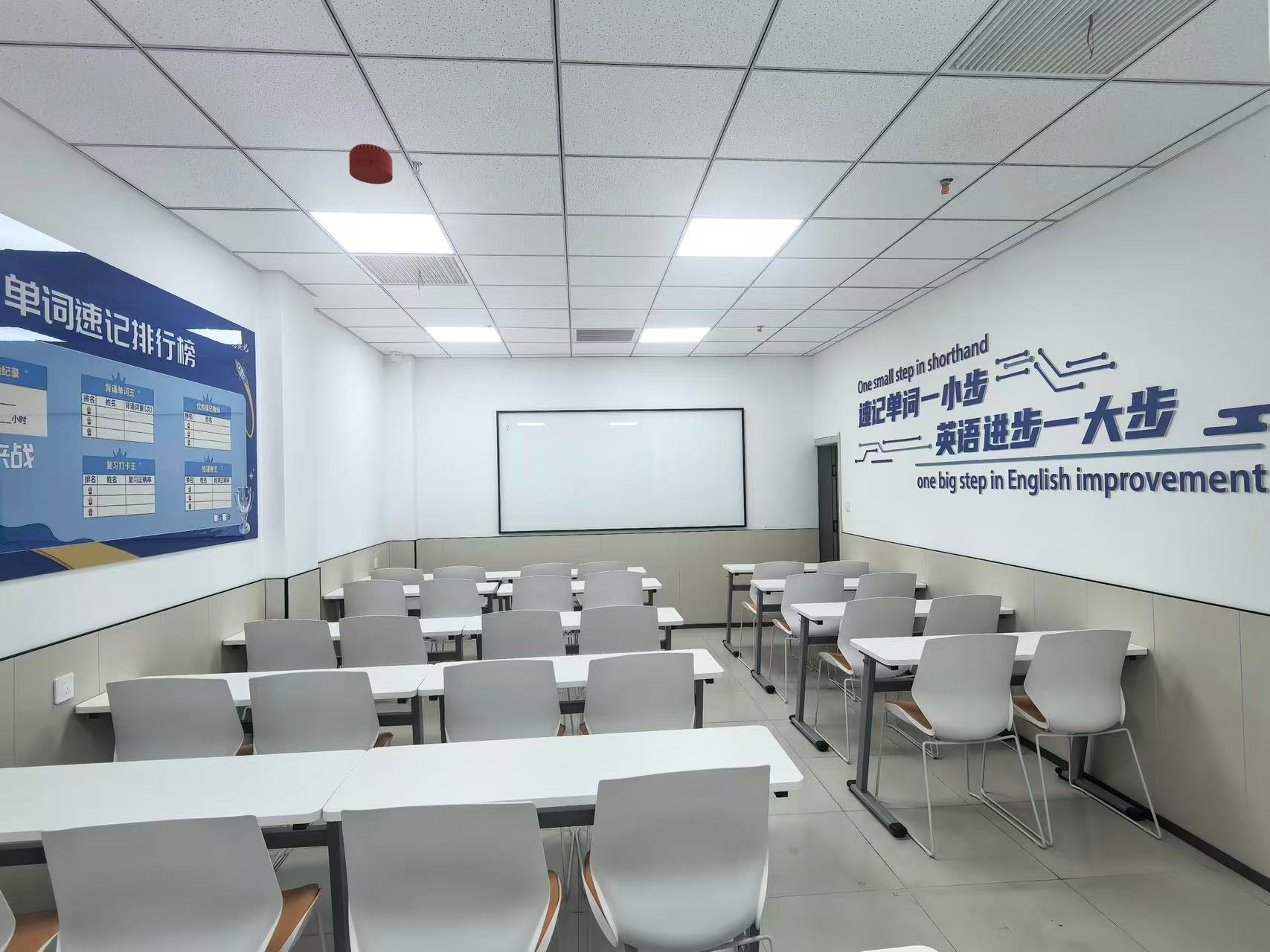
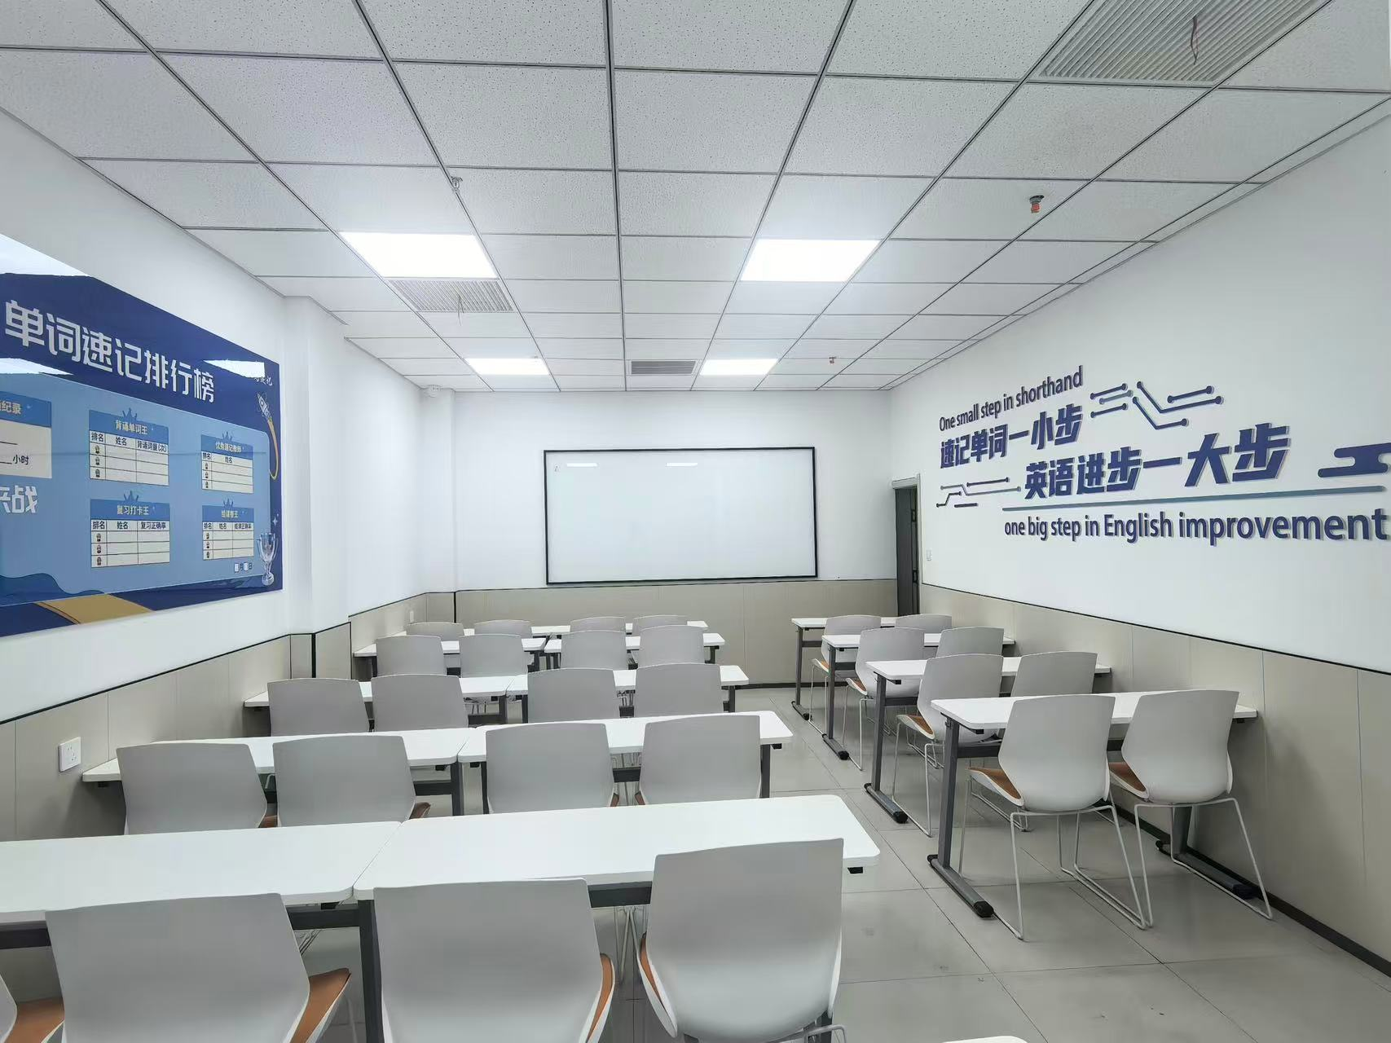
- smoke detector (371, 163)
